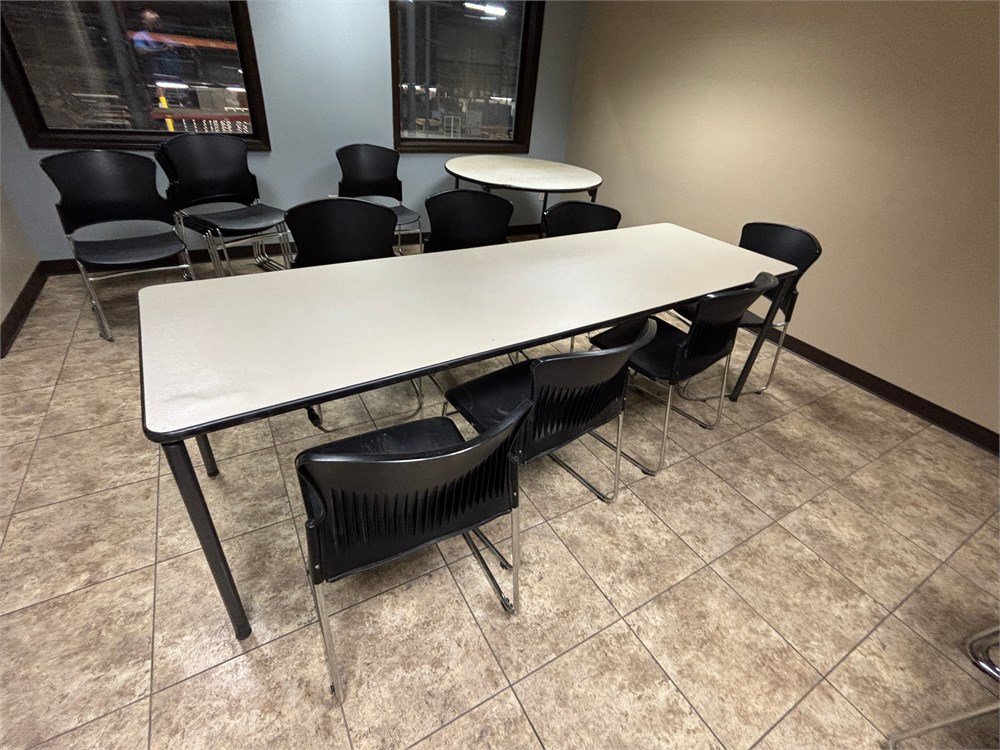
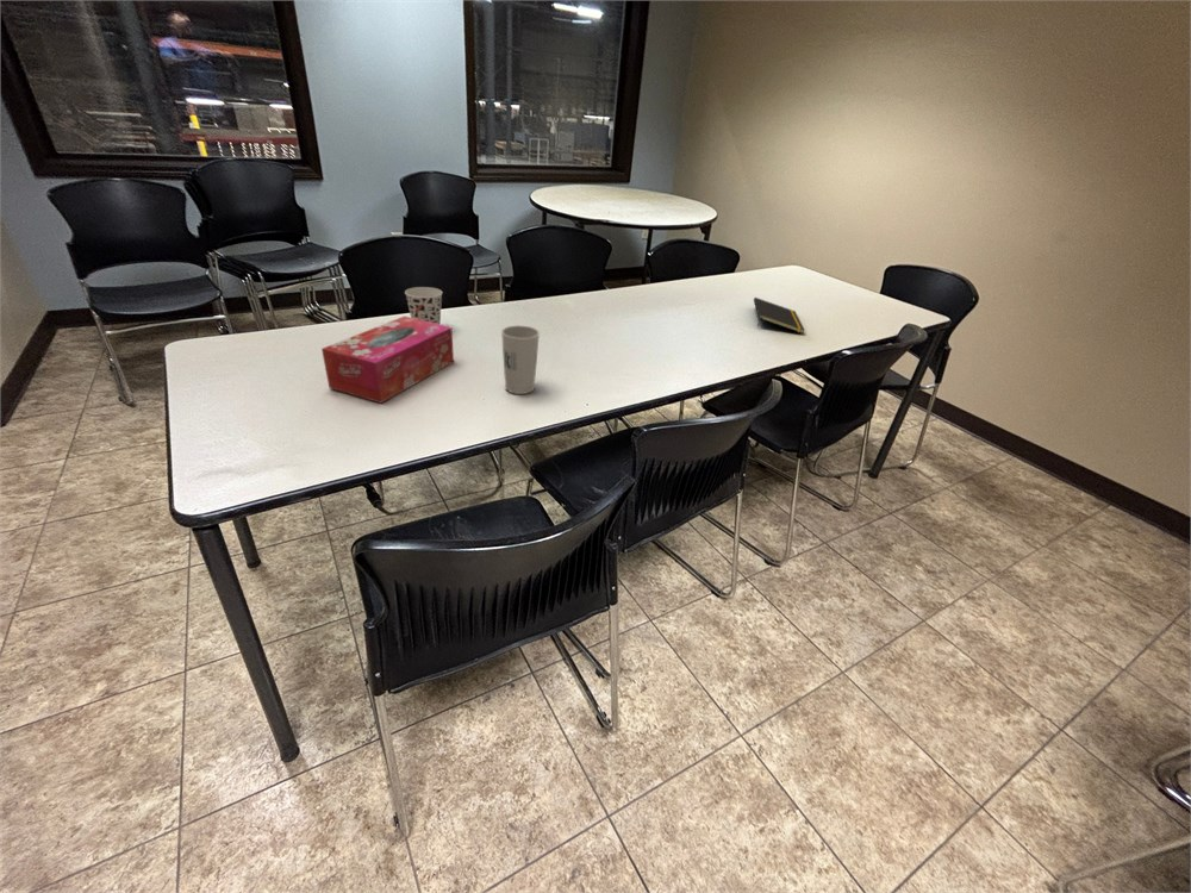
+ tissue box (393, 355)
+ cup (425, 311)
+ cup (519, 360)
+ notepad (777, 314)
